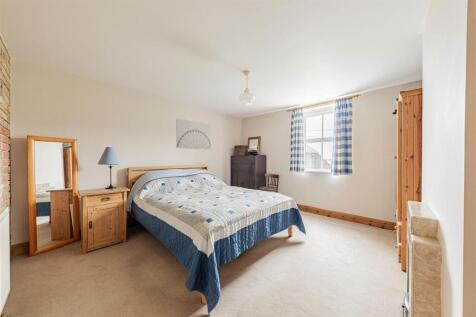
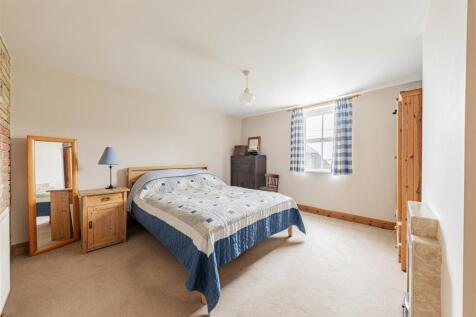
- wall art (194, 135)
